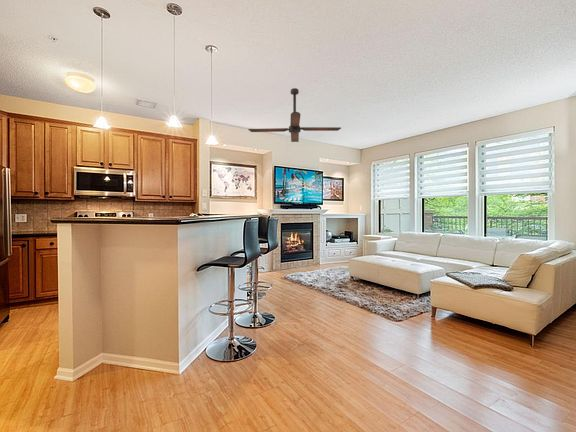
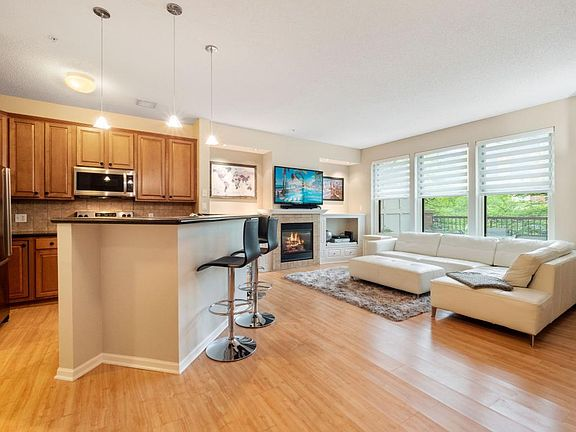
- ceiling fan (294, 111)
